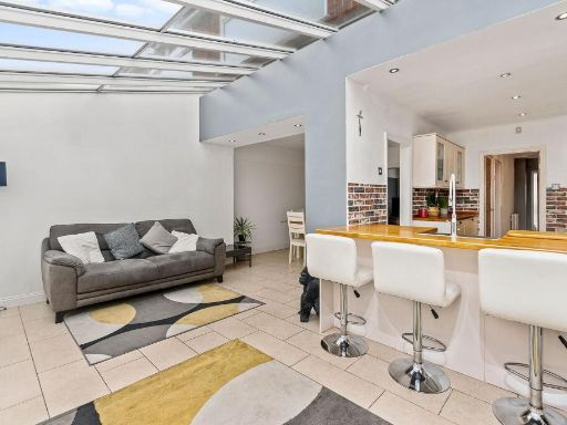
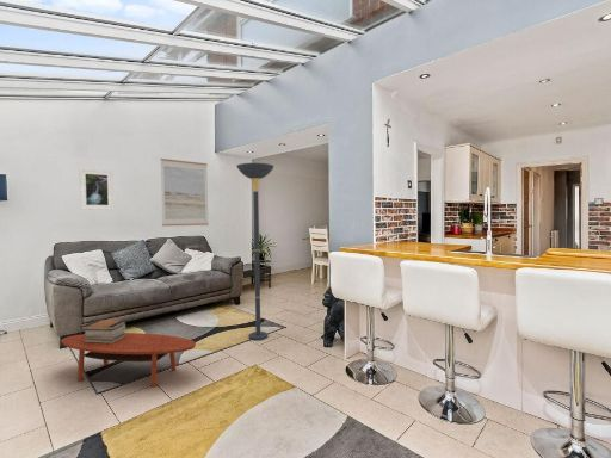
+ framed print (97, 190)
+ wall art (185, 193)
+ floor lamp (257, 252)
+ book stack (104, 330)
+ coffee table (128, 358)
